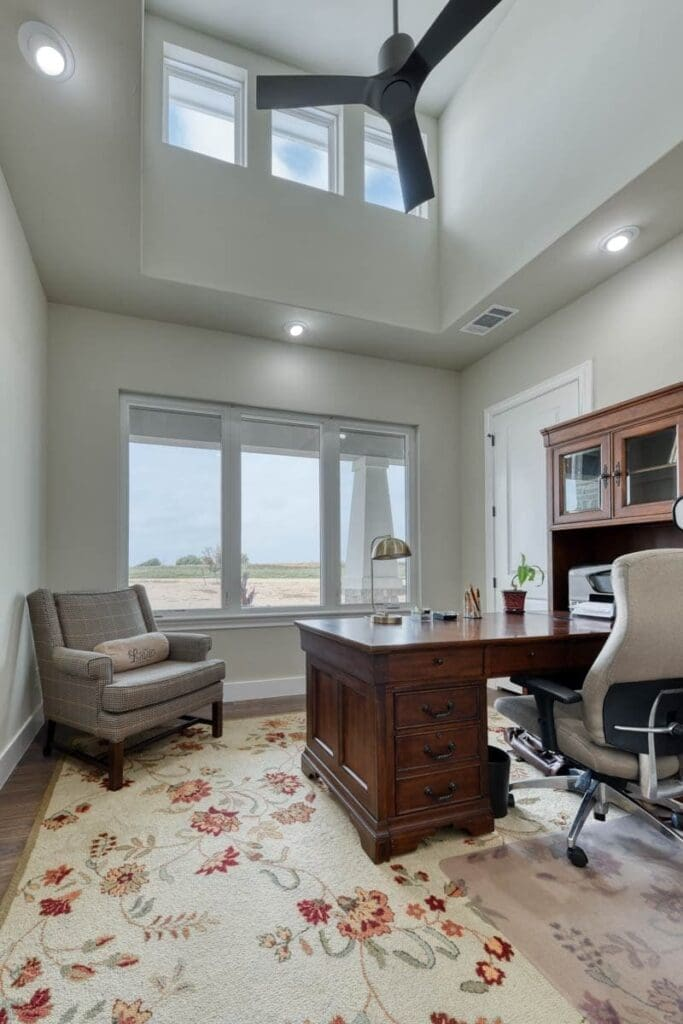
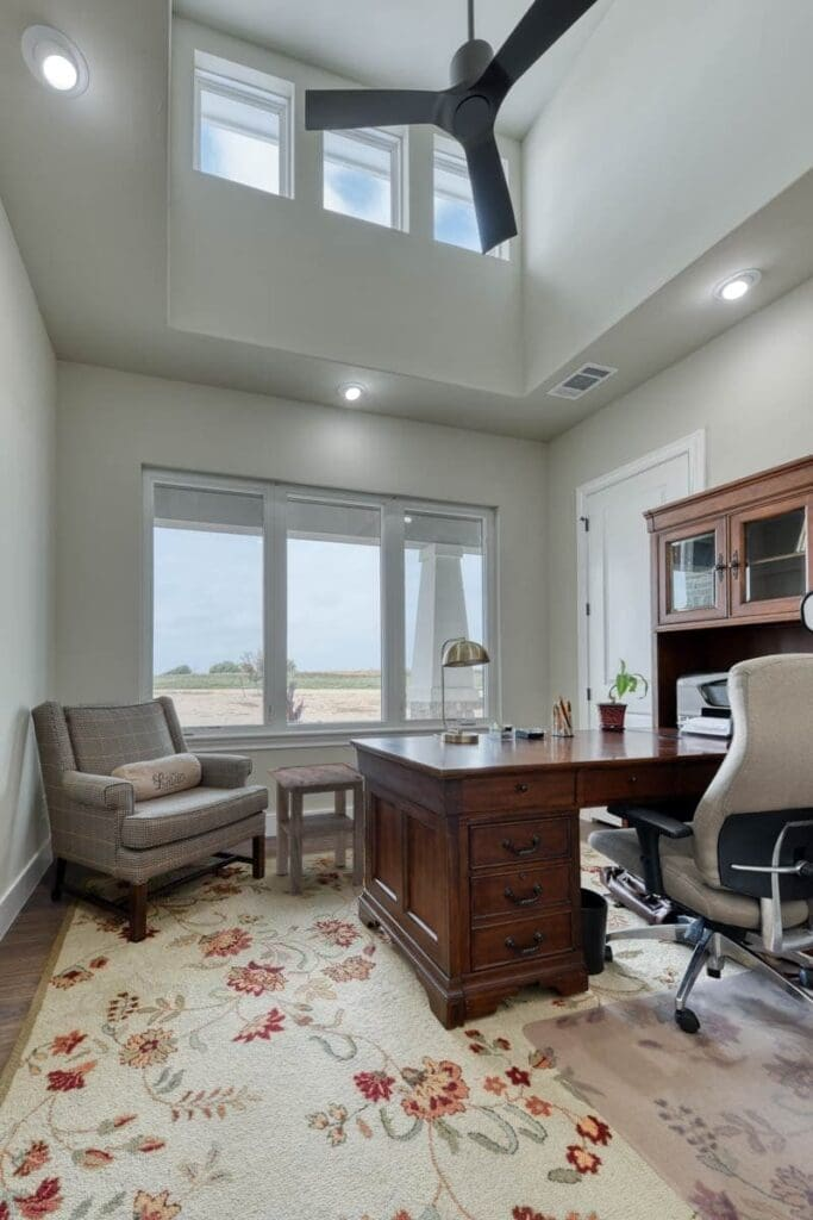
+ side table (319, 824)
